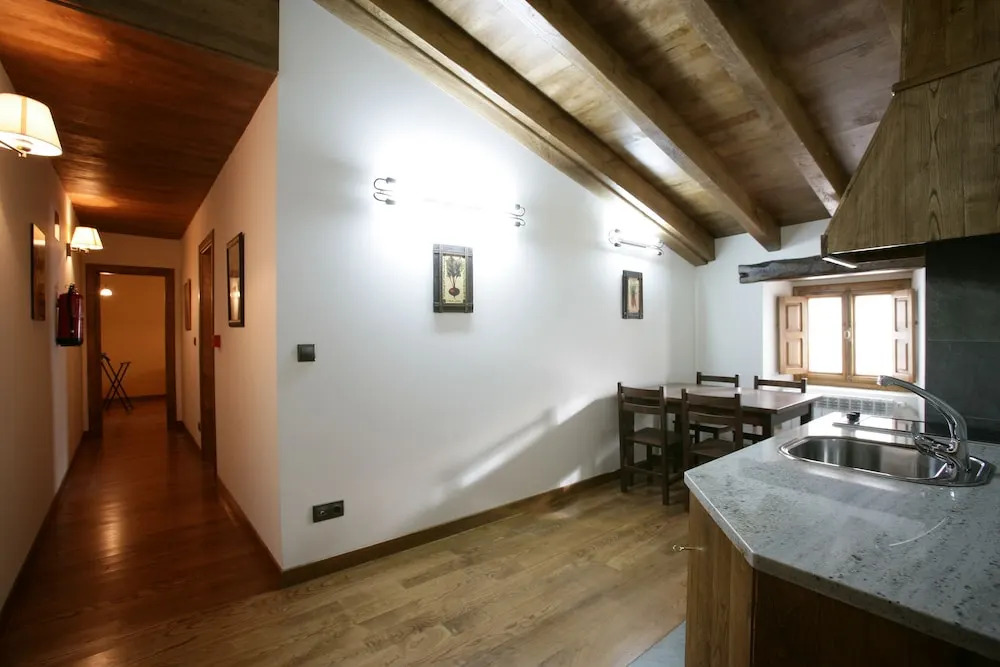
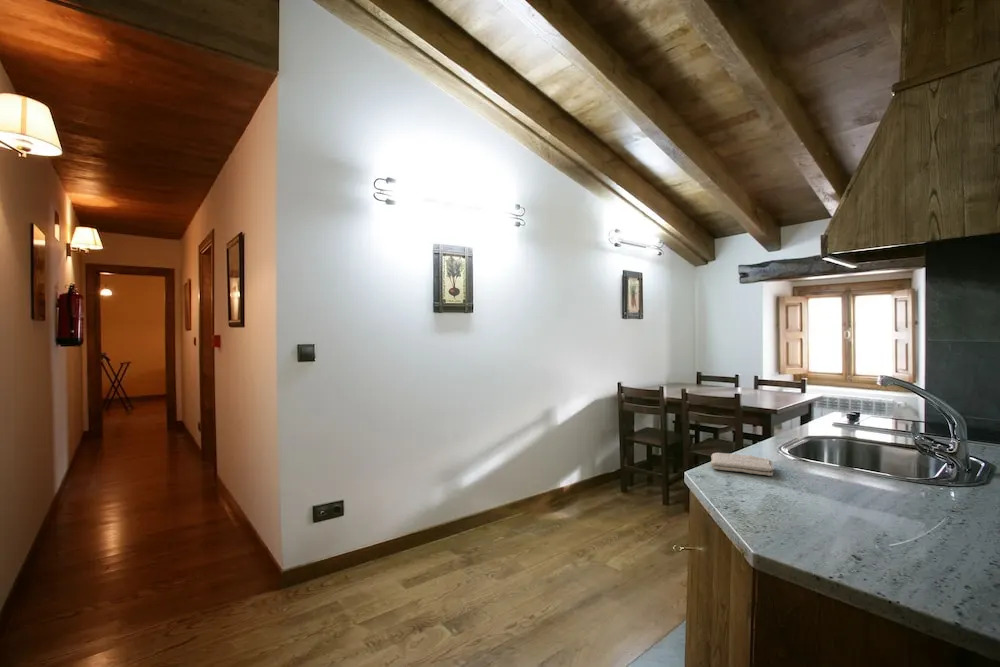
+ washcloth (741, 463)
